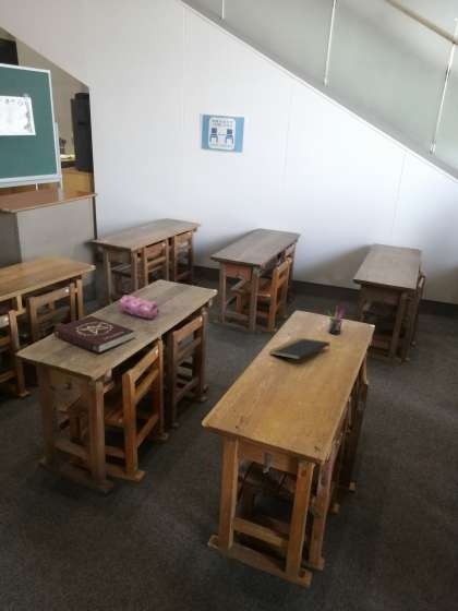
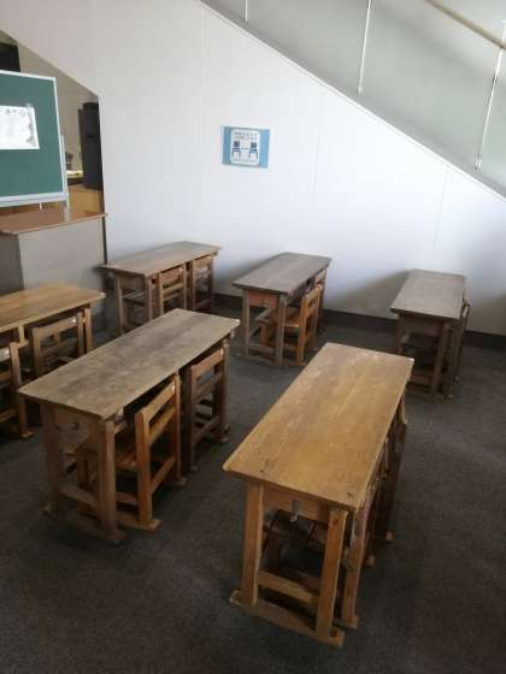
- pencil case (138, 306)
- book (94, 333)
- notepad (299, 348)
- pen holder (334, 320)
